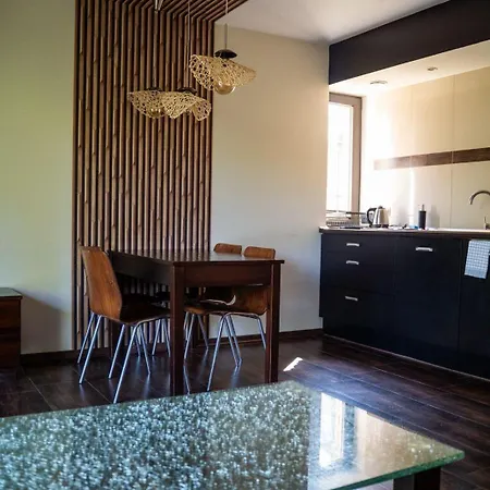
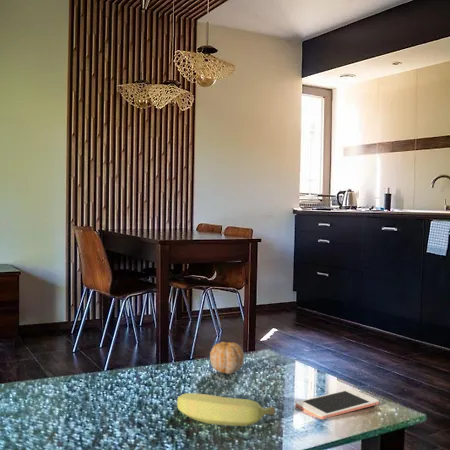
+ banana (226, 403)
+ fruit (226, 357)
+ cell phone (337, 403)
